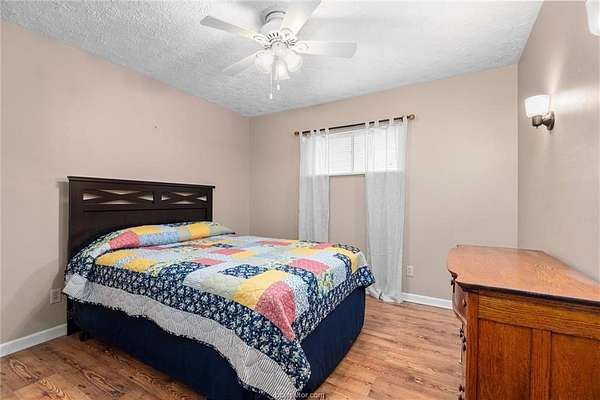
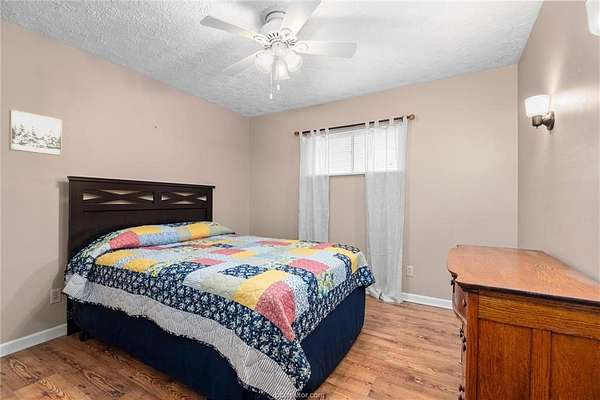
+ wall art (36, 133)
